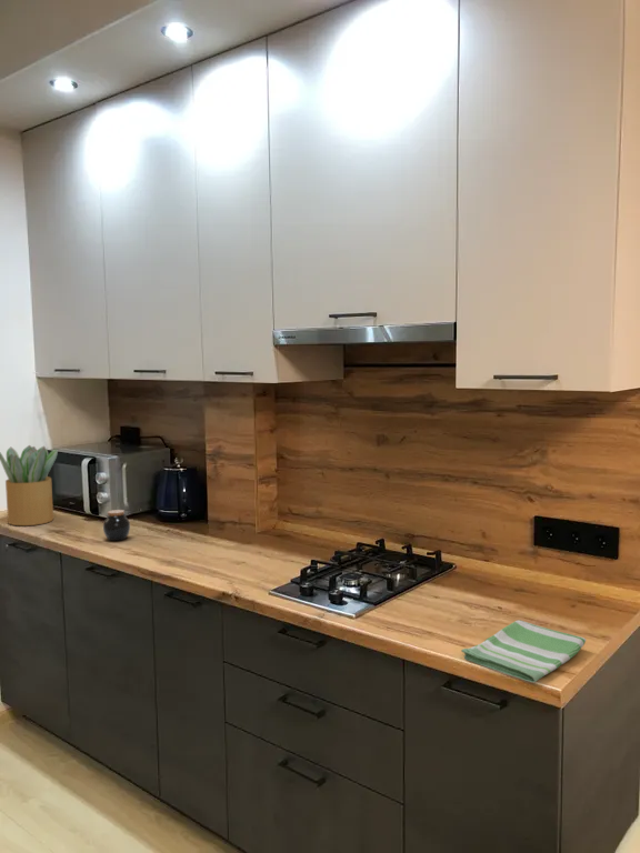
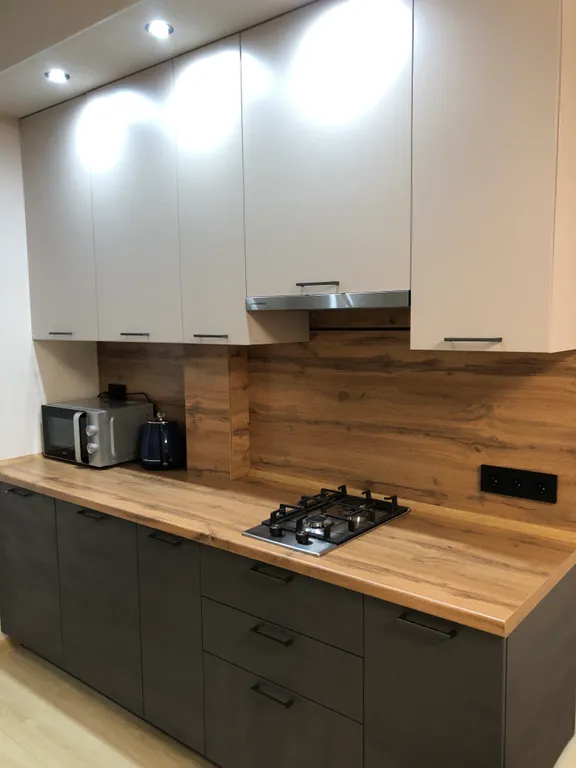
- dish towel (524, 648)
- potted plant (27, 483)
- jar (116, 524)
